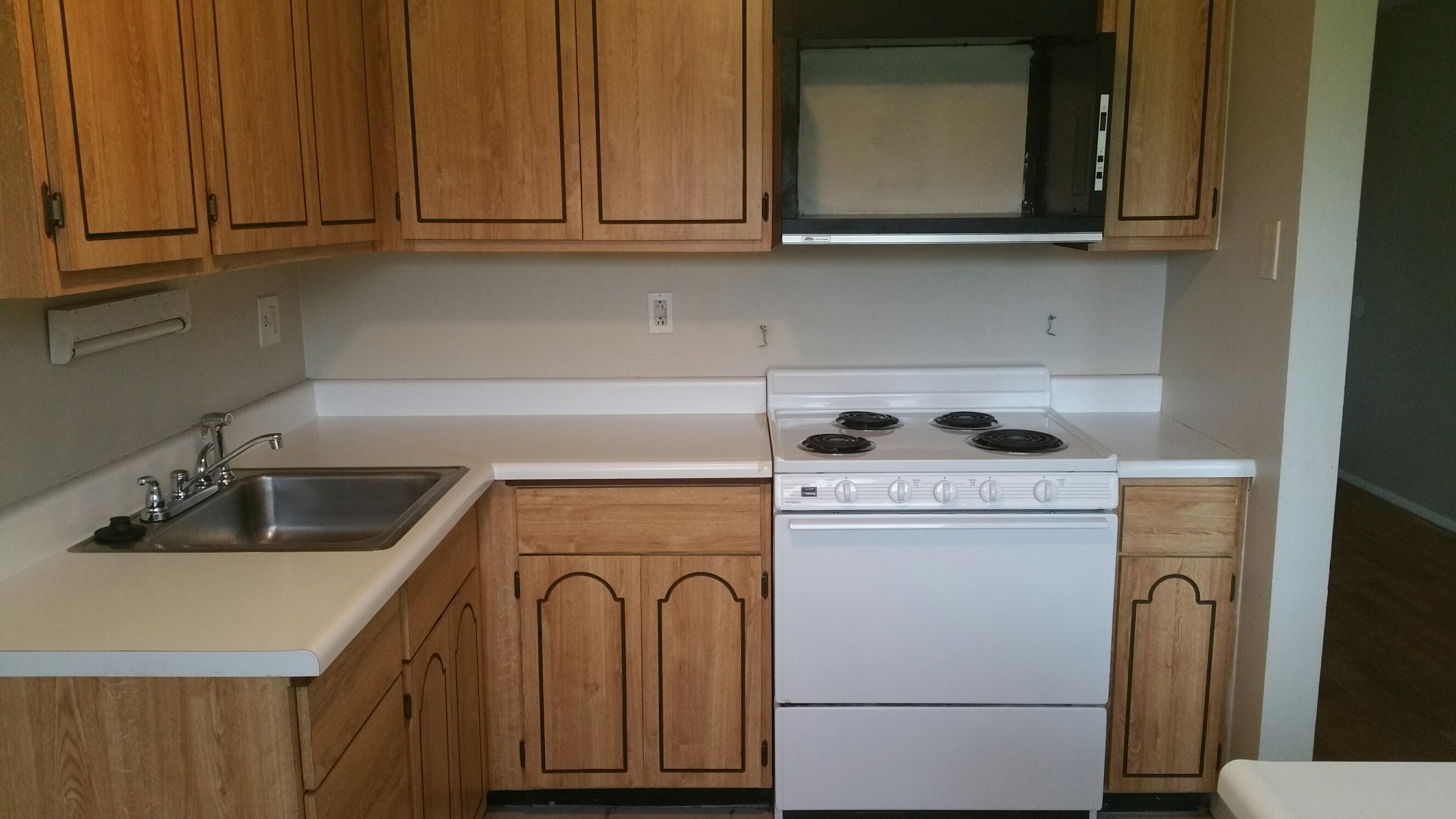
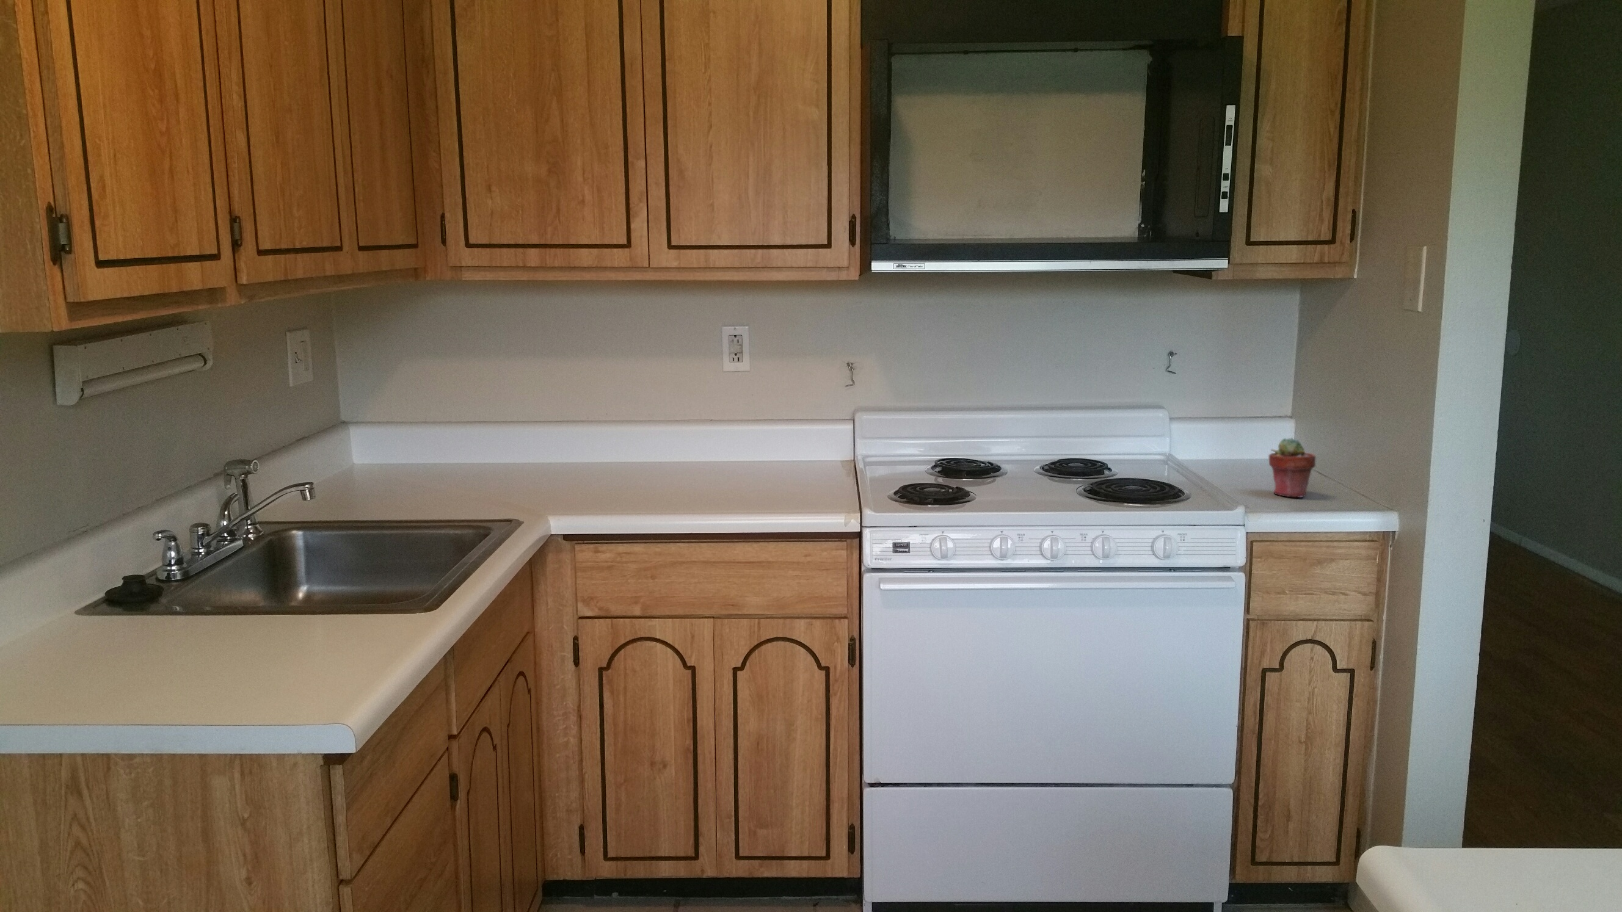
+ potted succulent (1291, 465)
